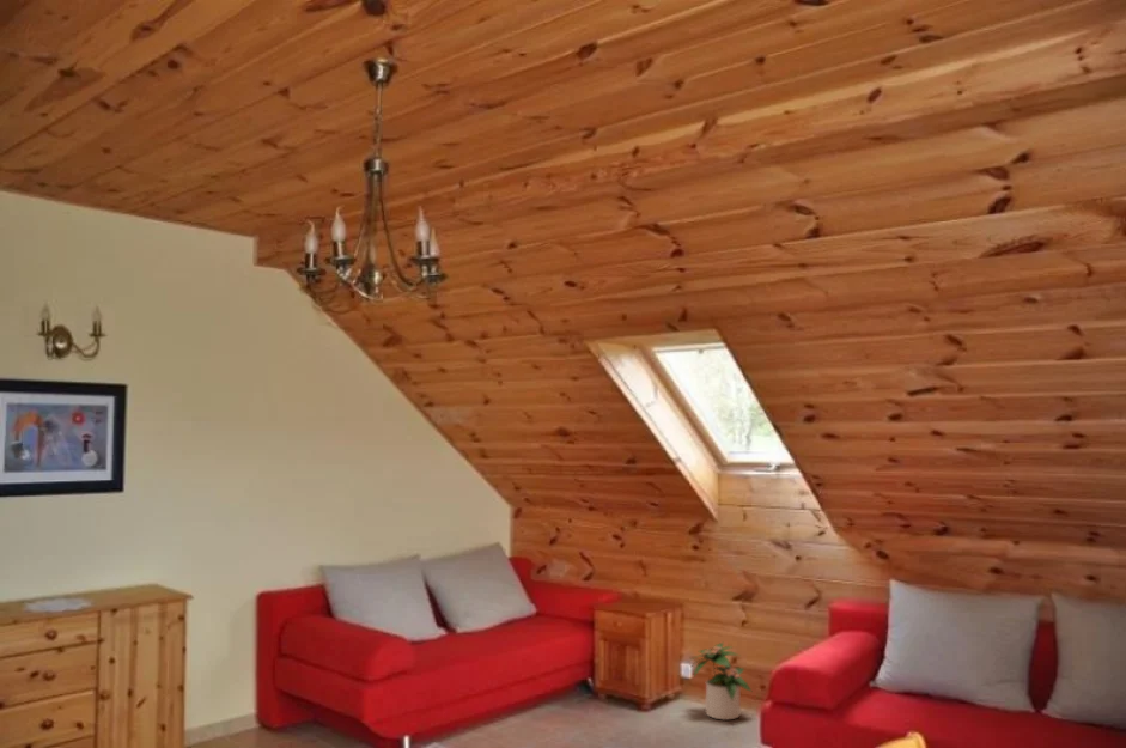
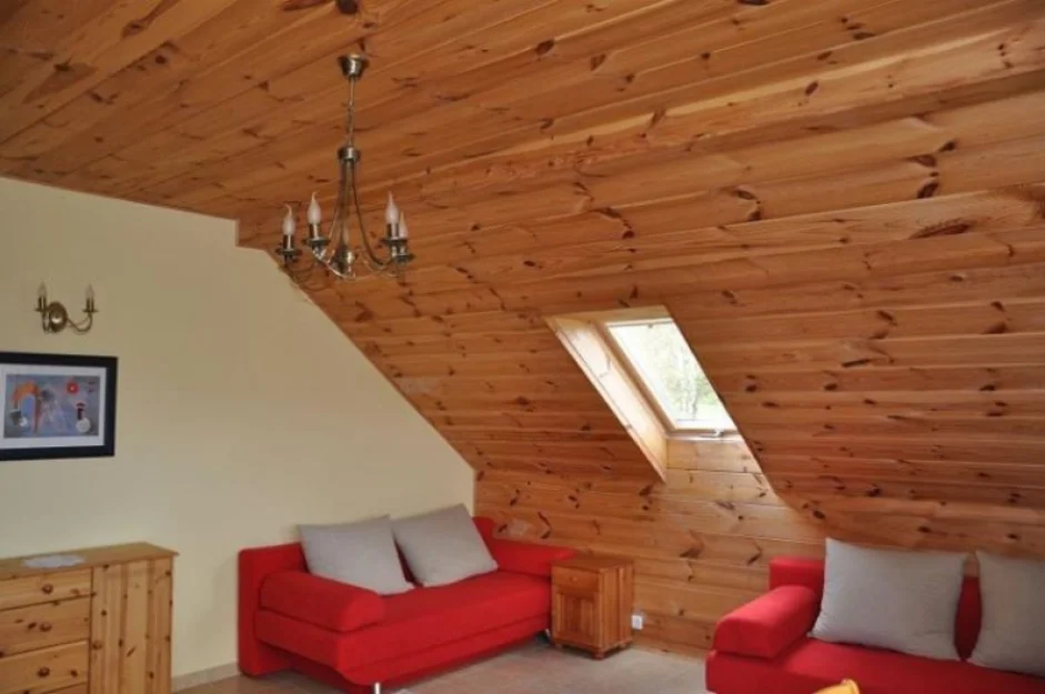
- potted plant (718, 680)
